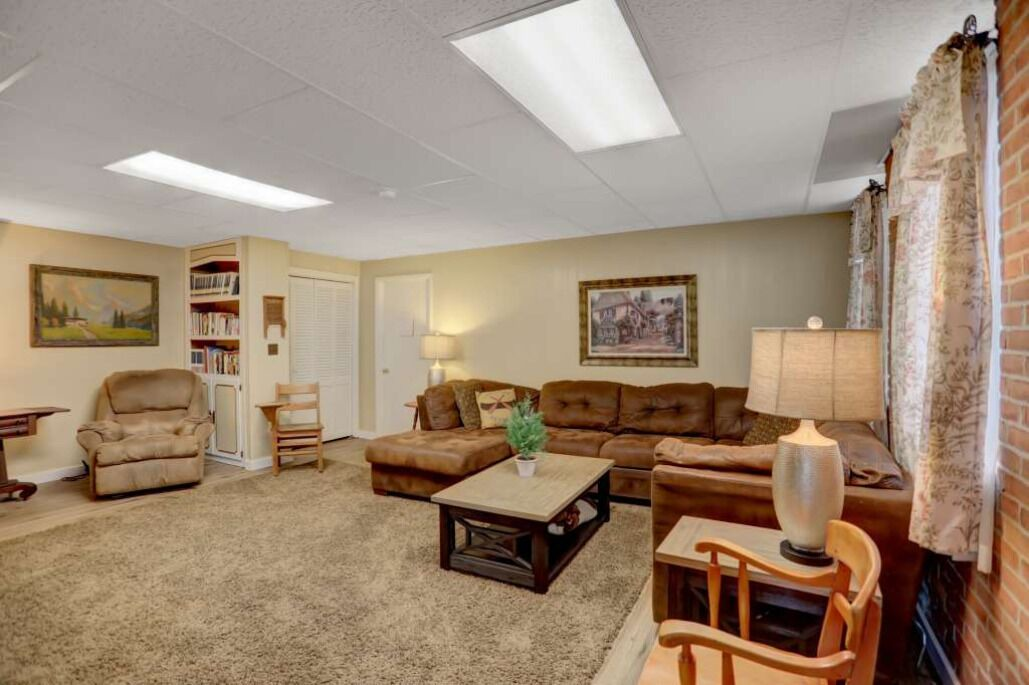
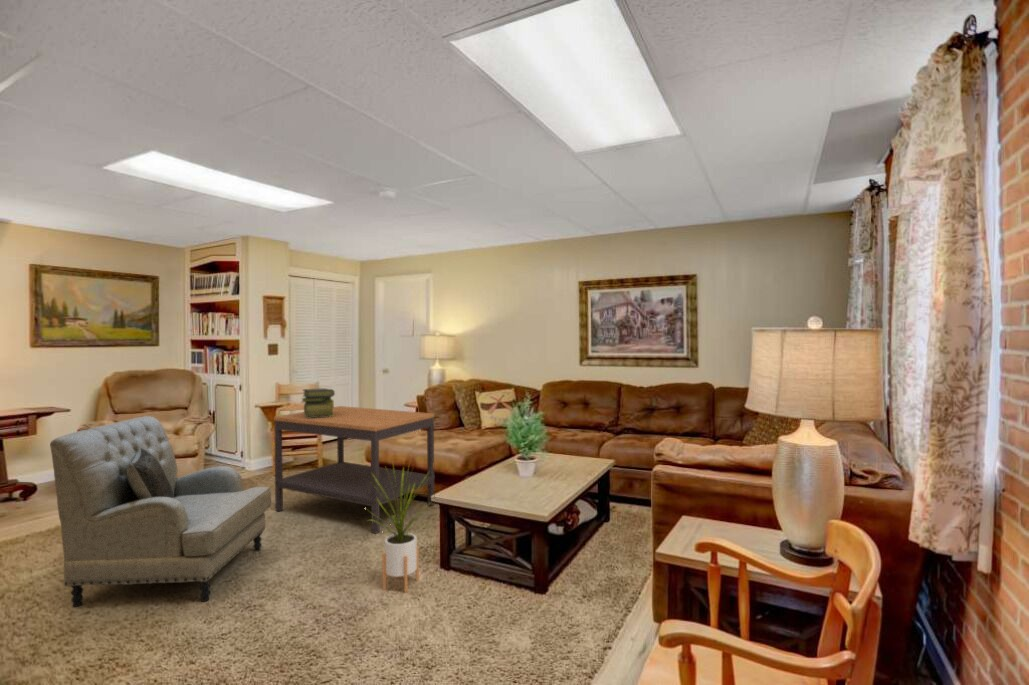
+ house plant (399, 524)
+ stack of books (317, 401)
+ armchair (175, 498)
+ side table (354, 463)
